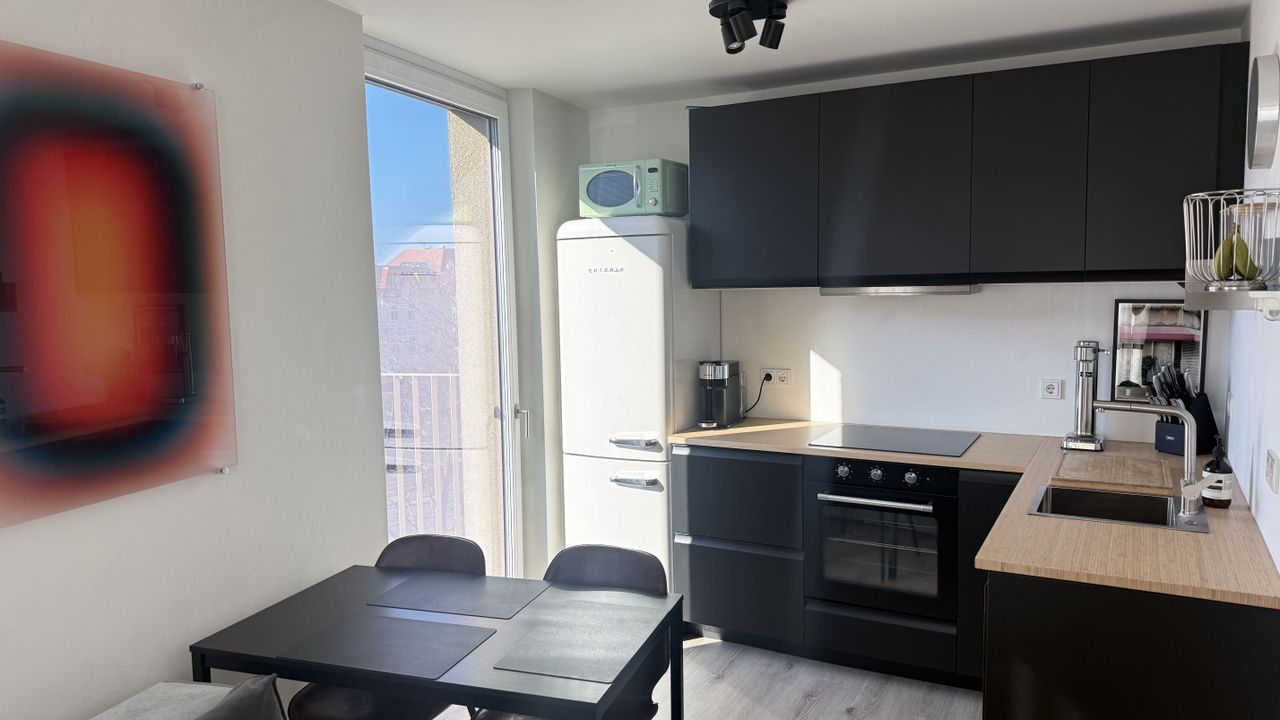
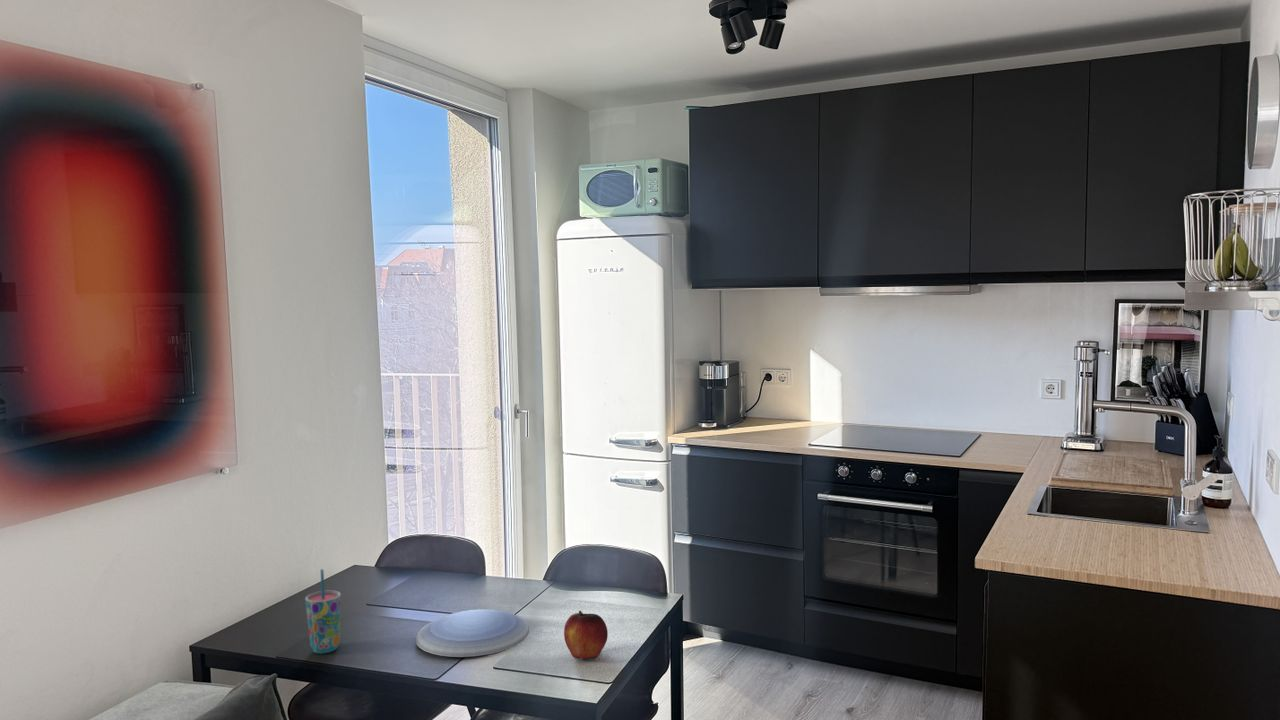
+ fruit (585, 633)
+ plate (473, 627)
+ cup (323, 609)
